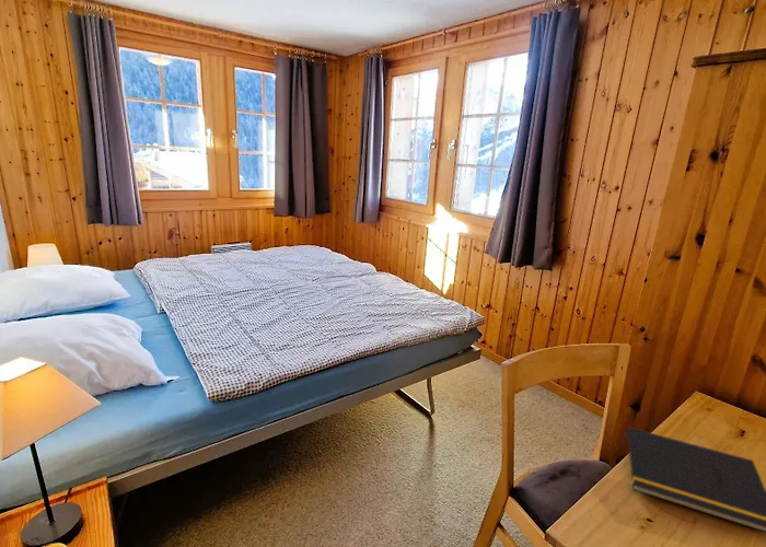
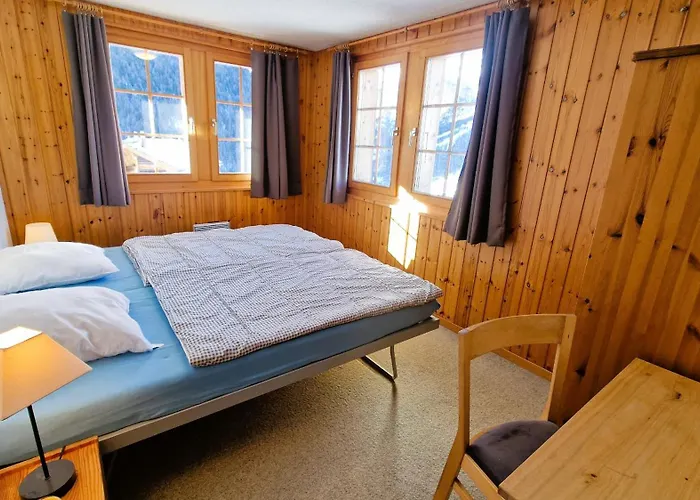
- notepad (694, 474)
